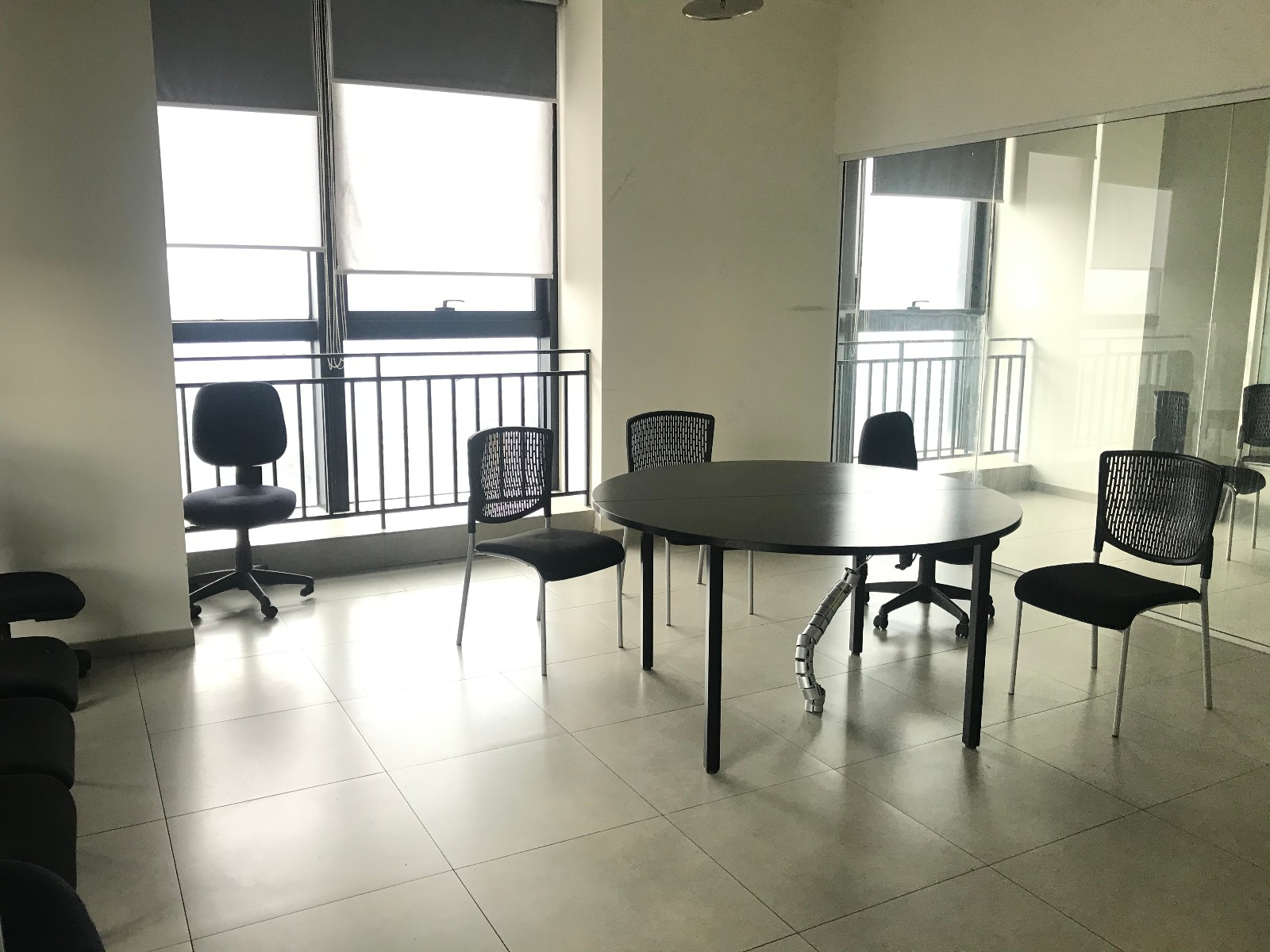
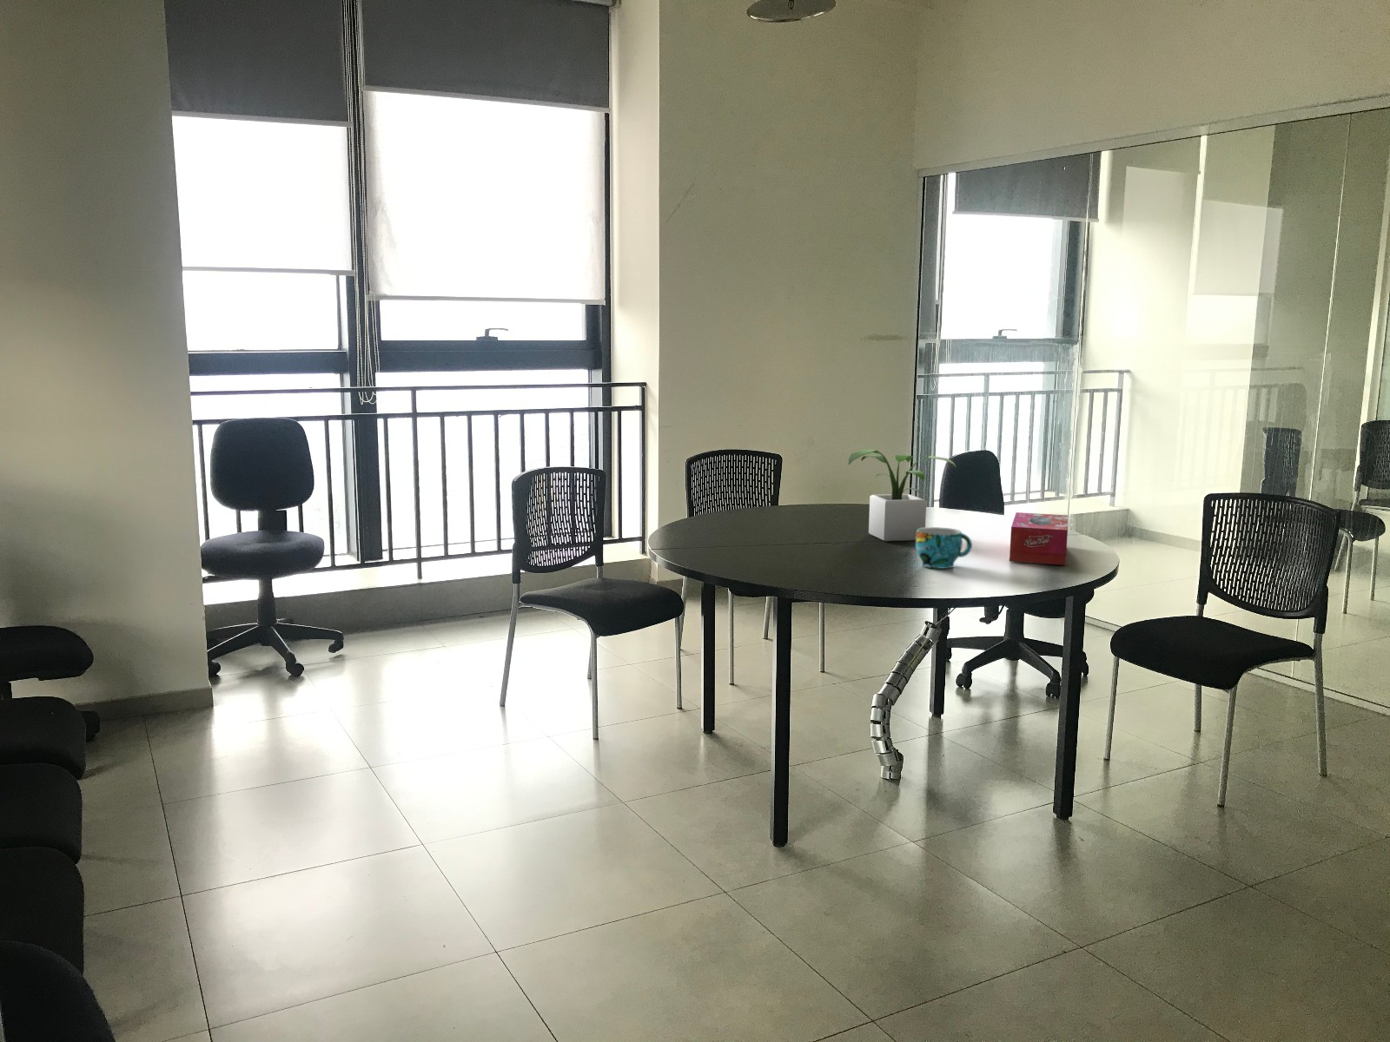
+ potted plant (891, 493)
+ cup (941, 548)
+ tissue box (1039, 536)
